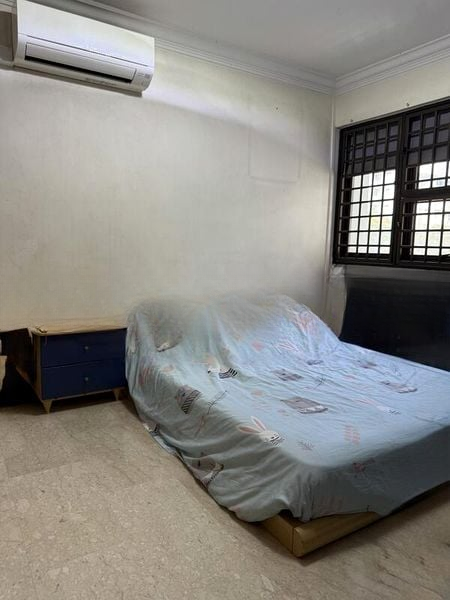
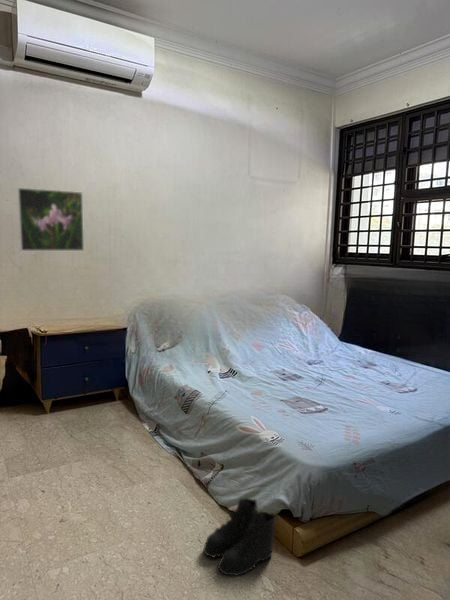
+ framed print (52, 220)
+ boots (239, 531)
